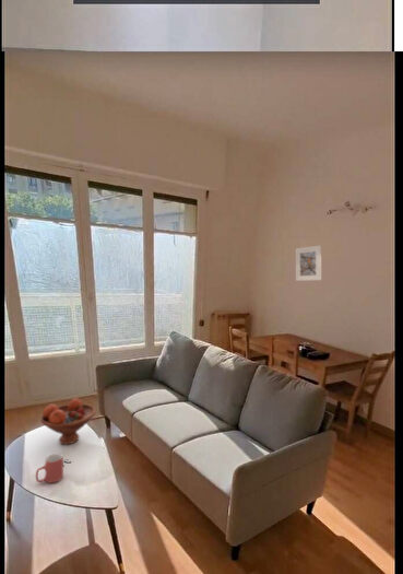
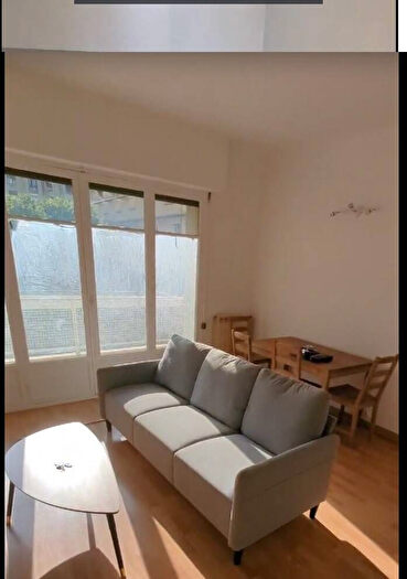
- mug (49, 469)
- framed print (308, 263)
- fruit bowl (69, 421)
